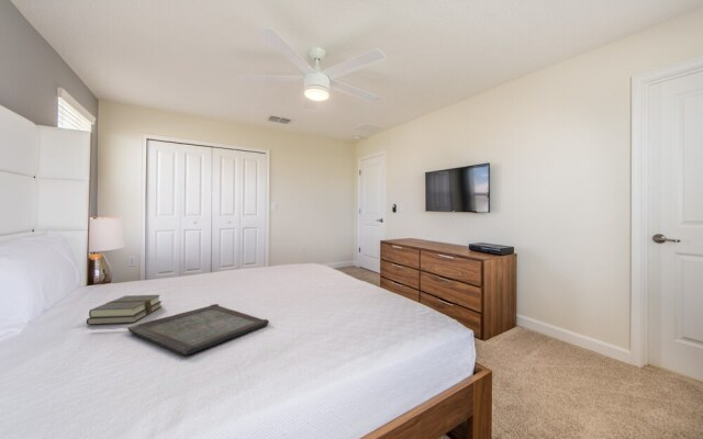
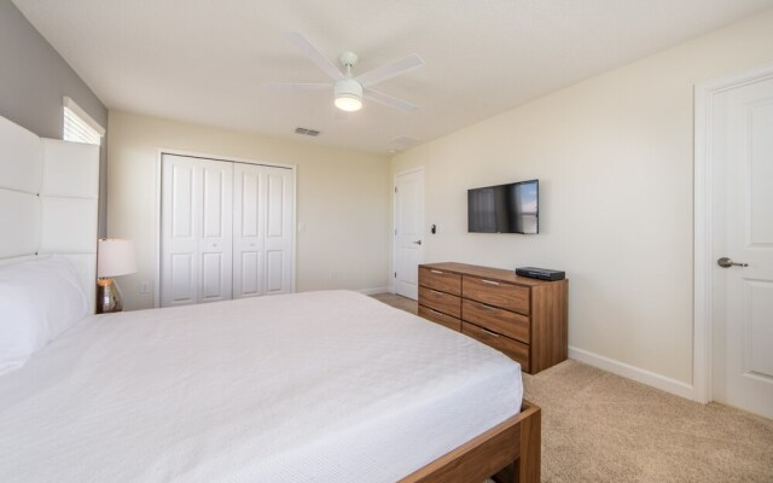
- serving tray (201, 325)
- book (127, 307)
